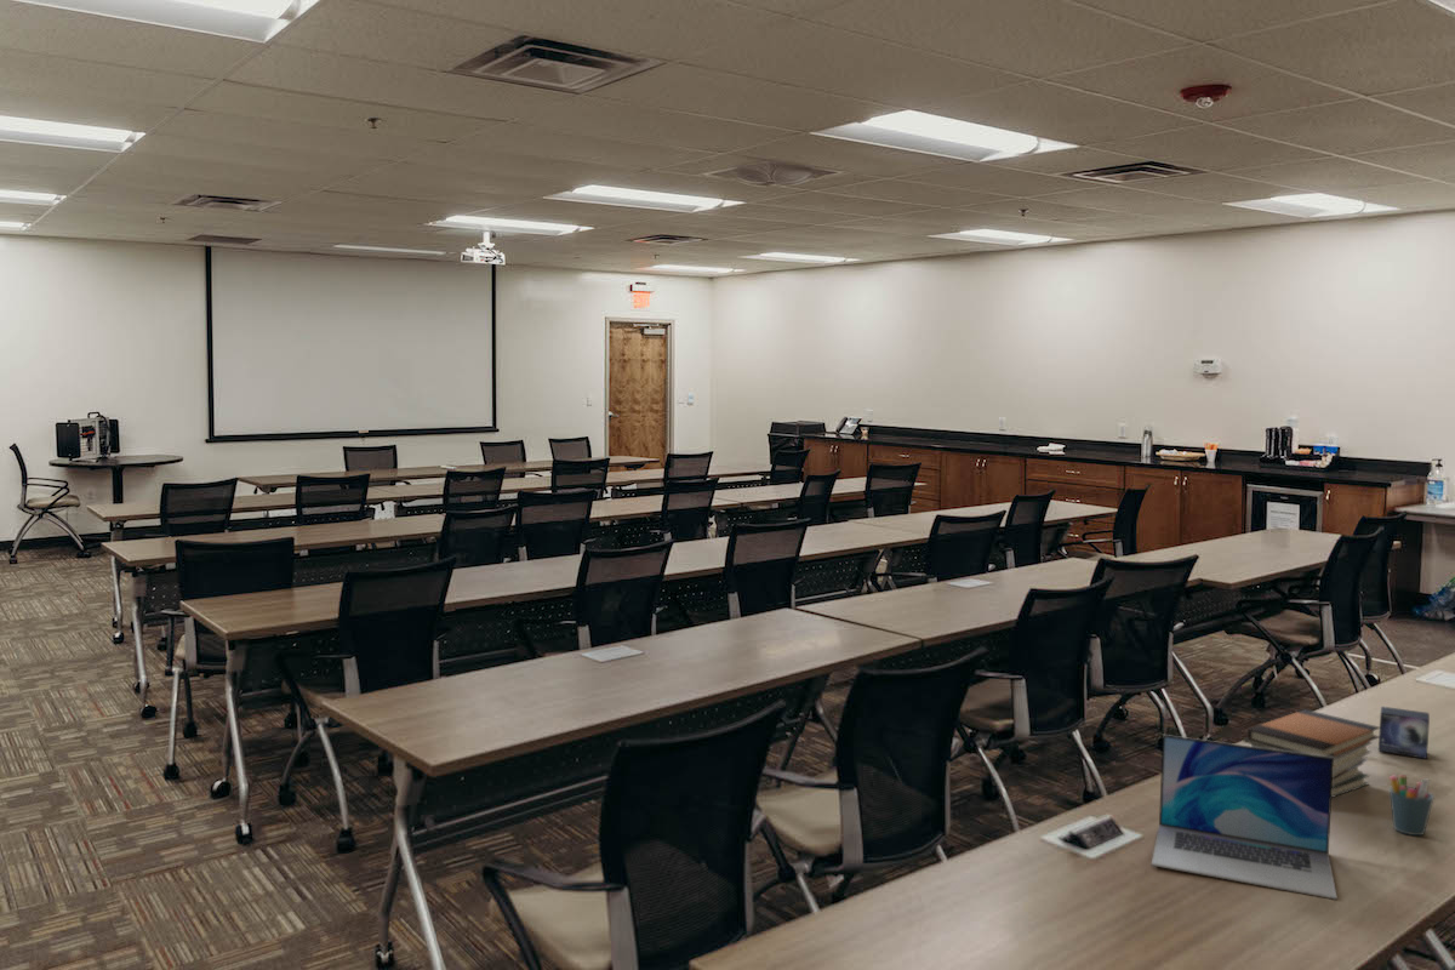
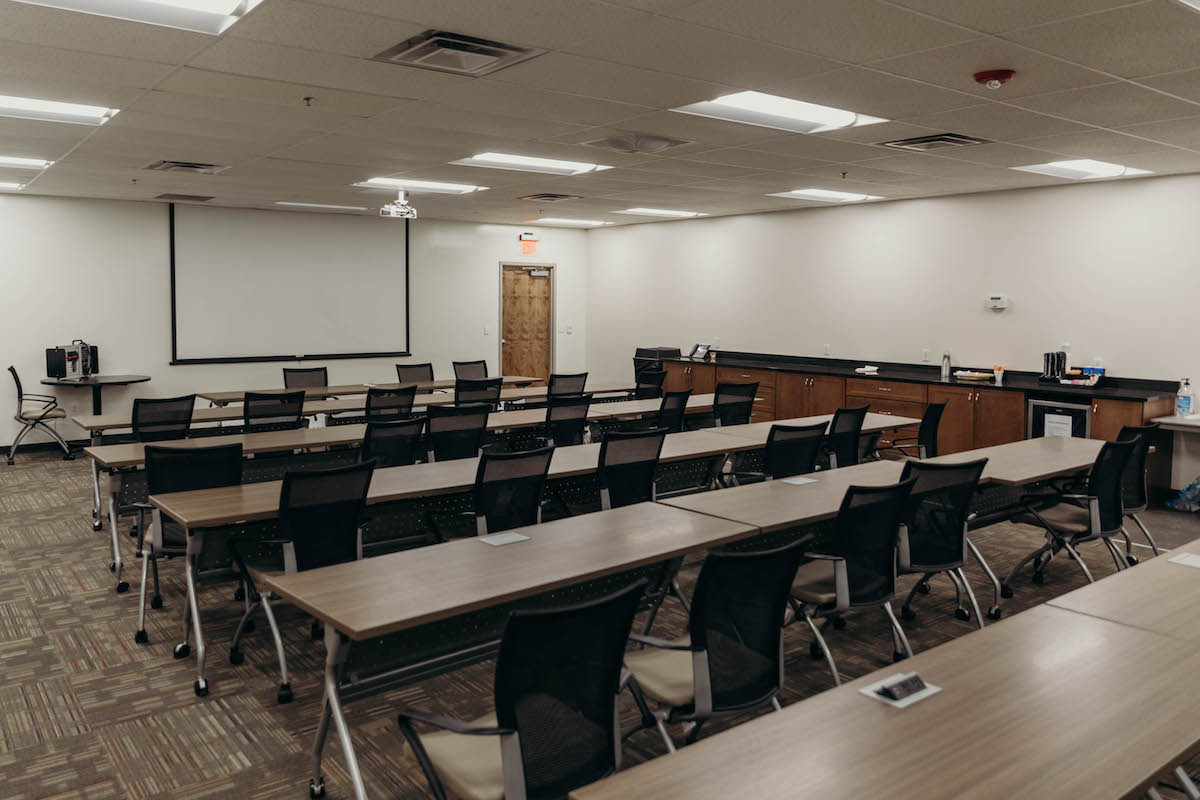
- small box (1403, 731)
- laptop (1243, 810)
- book stack (1310, 753)
- pen holder (1409, 800)
